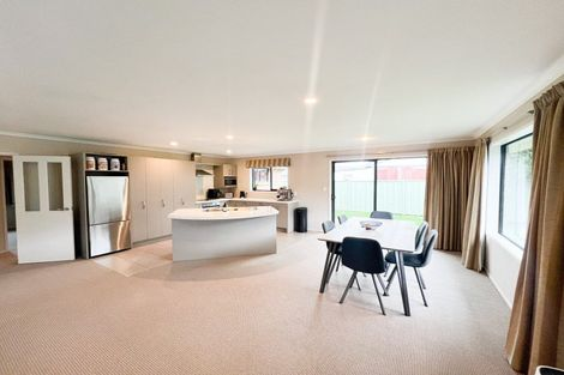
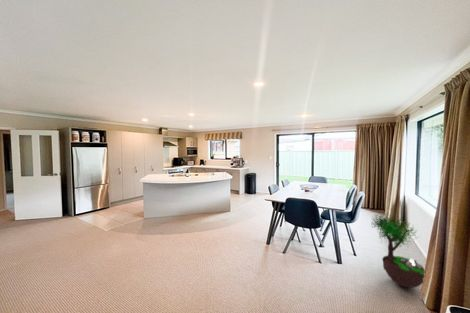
+ potted tree (396, 246)
